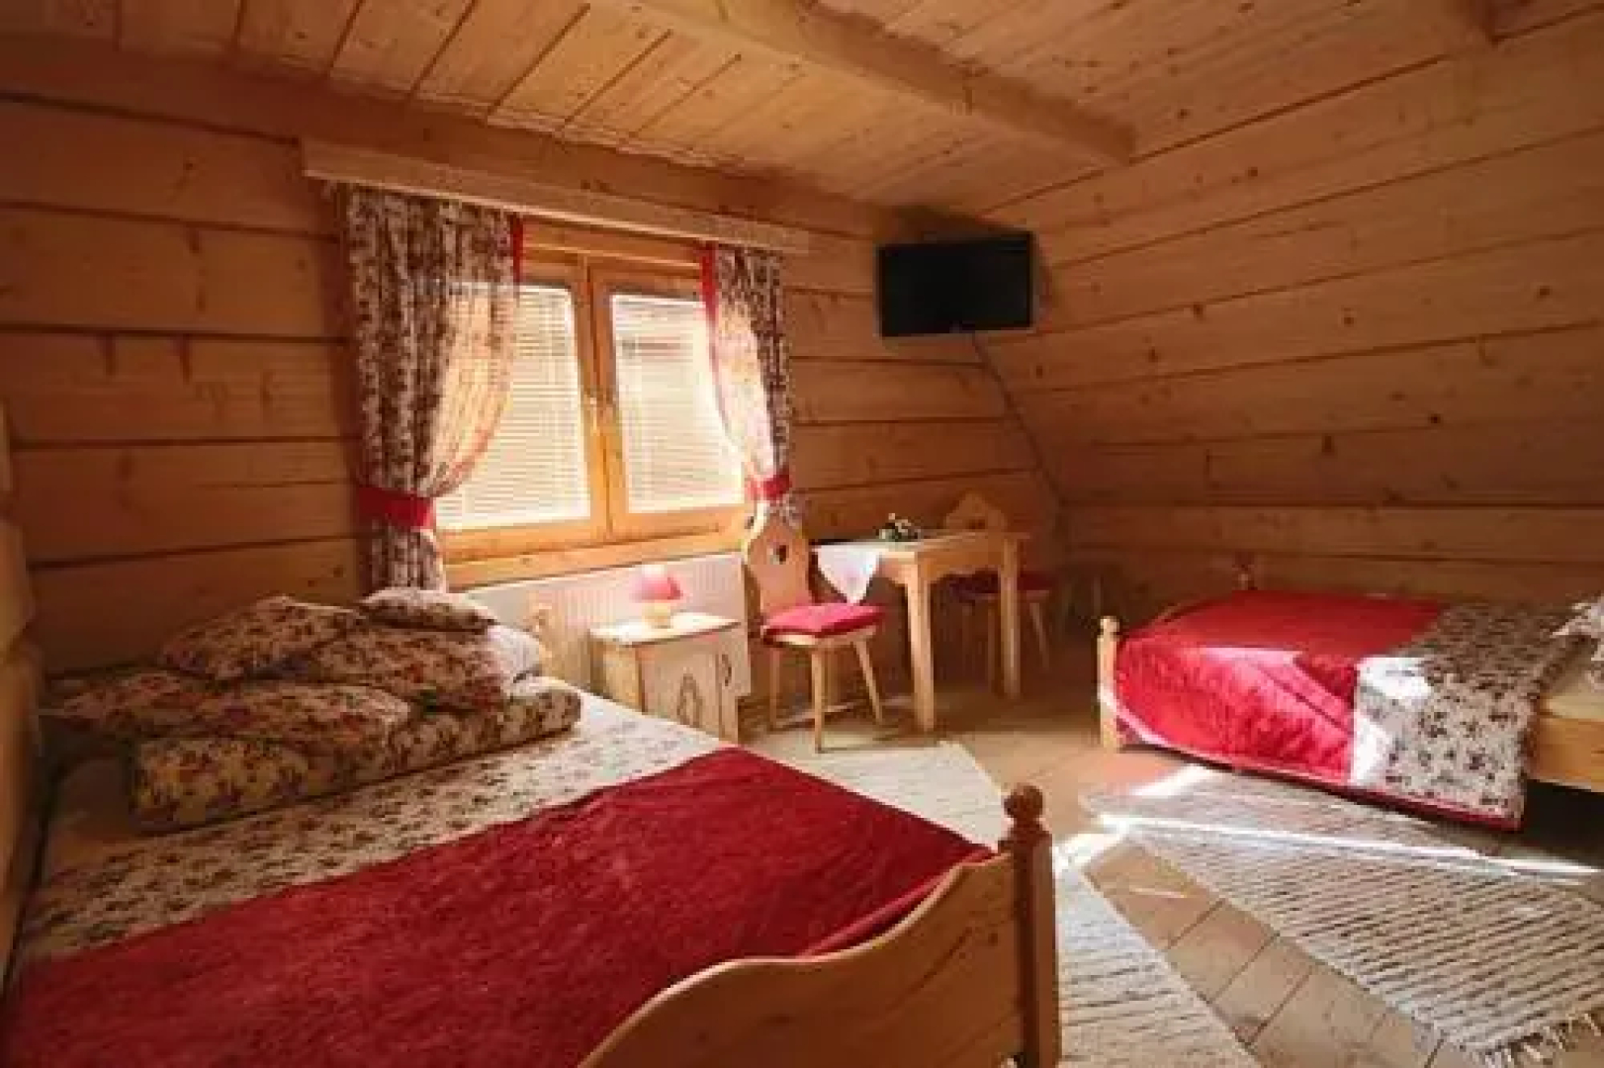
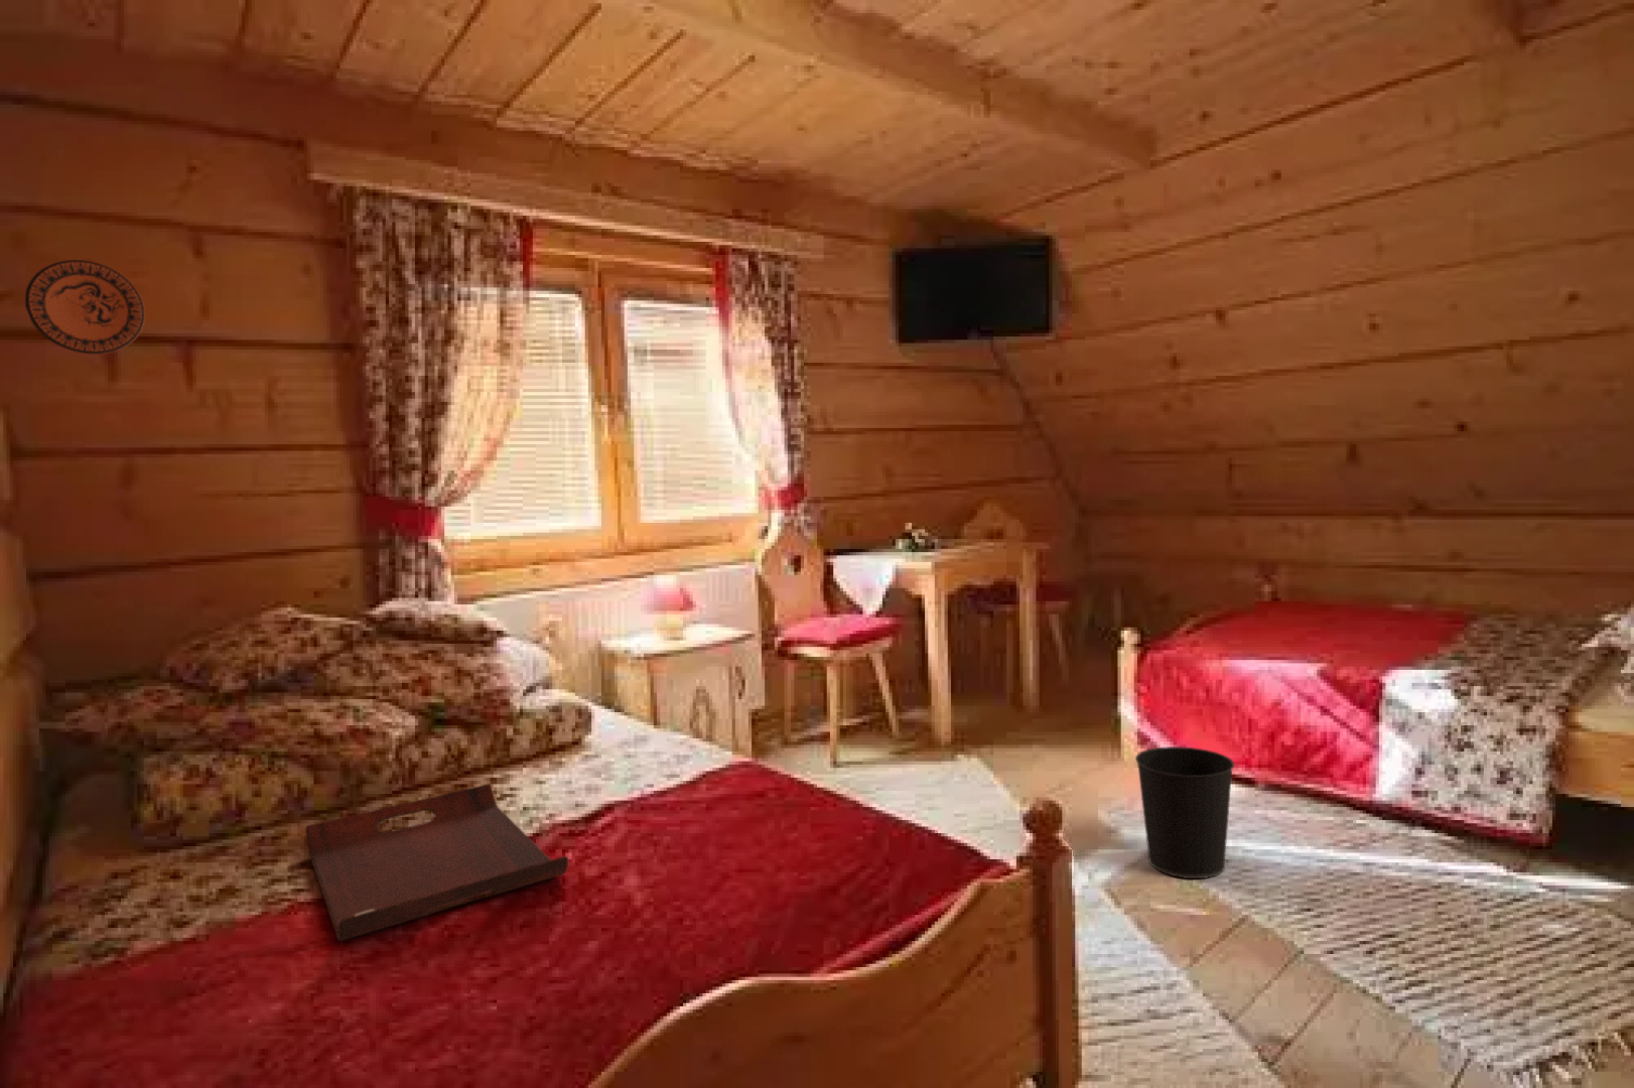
+ decorative plate (86, 307)
+ wastebasket (1185, 812)
+ serving tray (430, 852)
